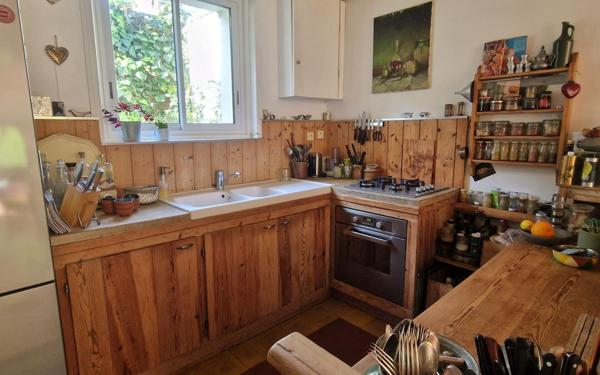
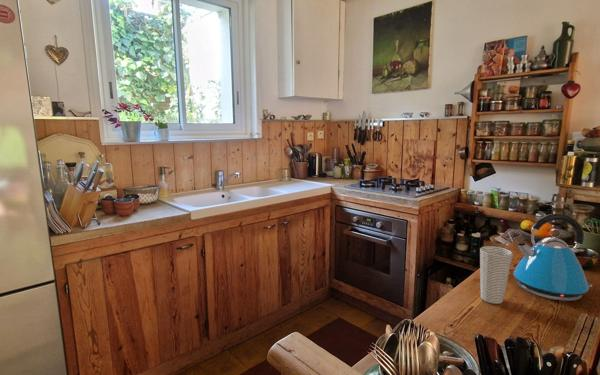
+ cup (493, 275)
+ kettle (555, 251)
